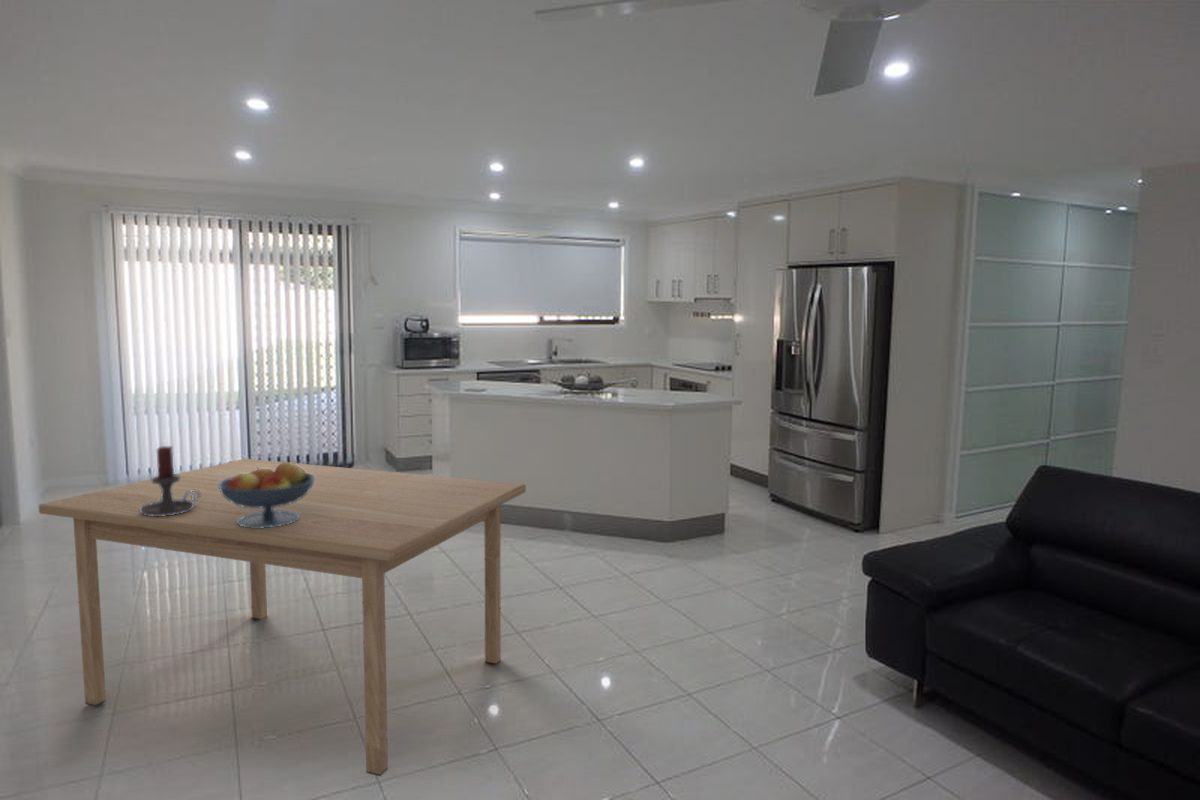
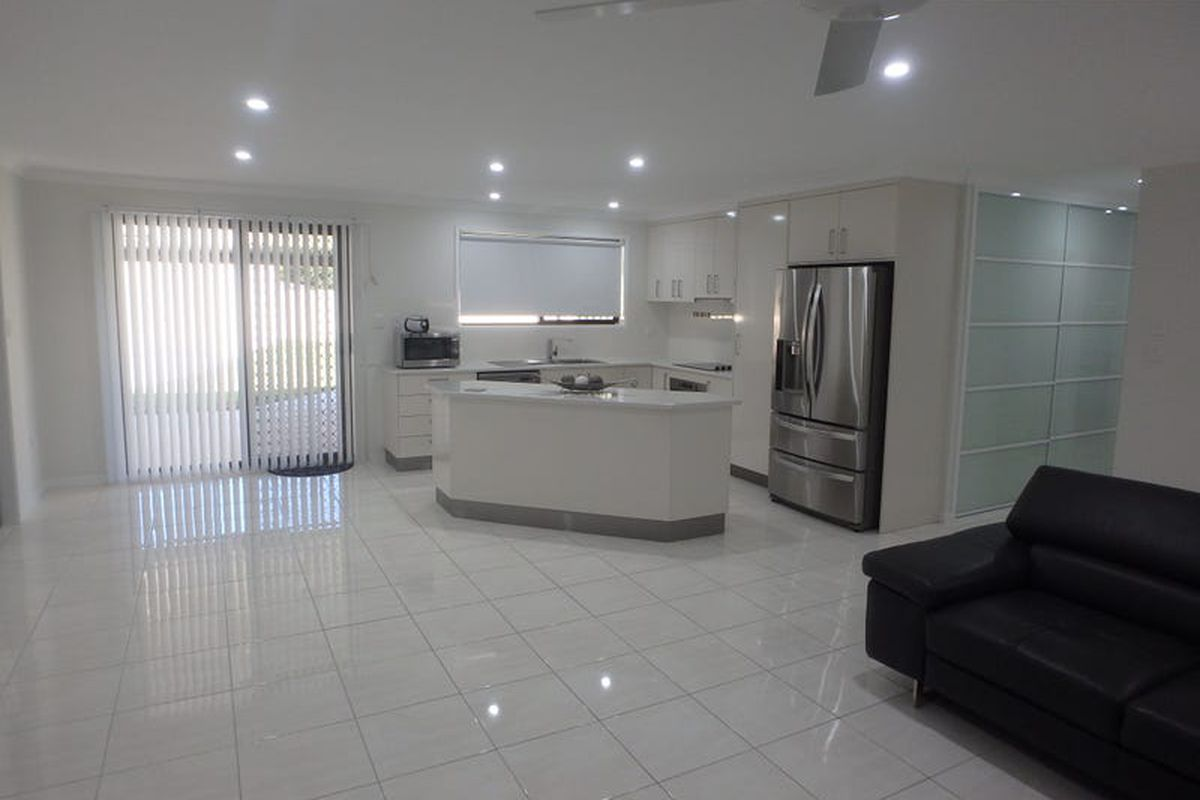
- fruit bowl (267, 492)
- candle holder (172, 476)
- table (308, 570)
